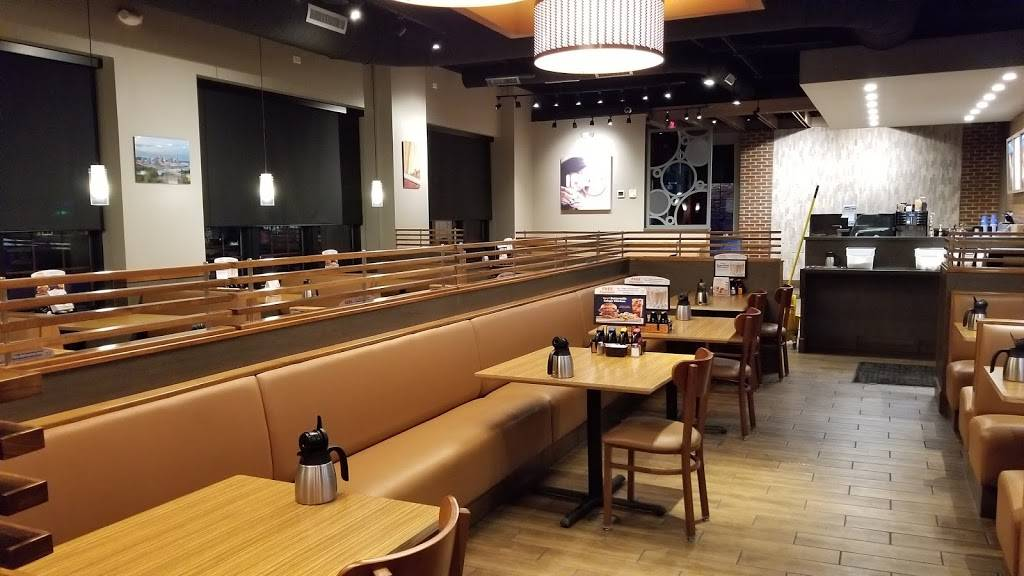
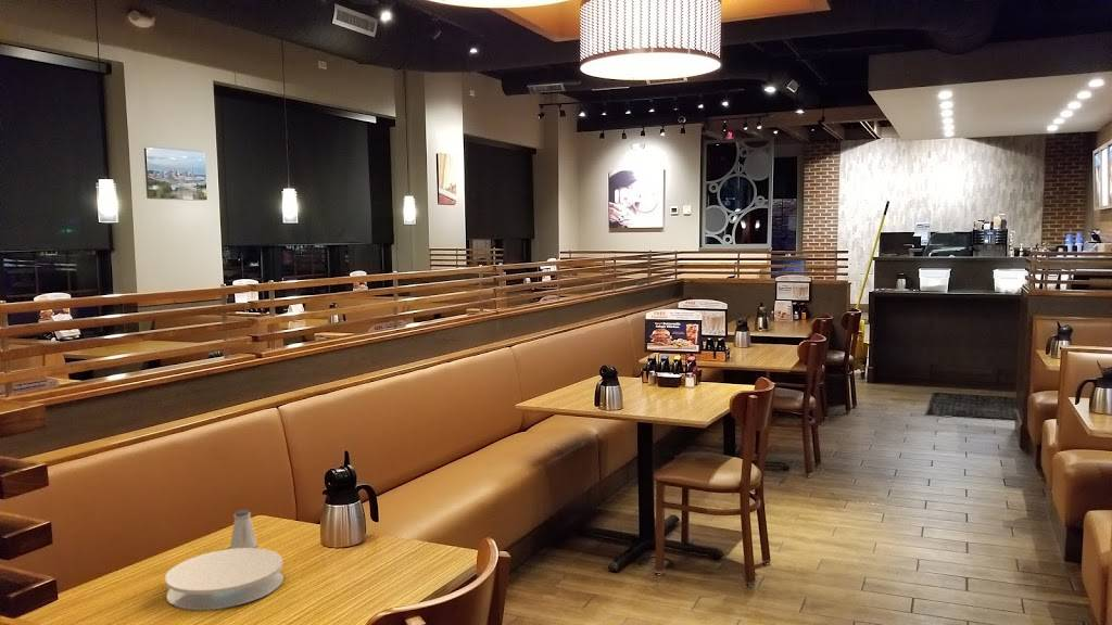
+ saltshaker (242, 528)
+ plate (226, 576)
